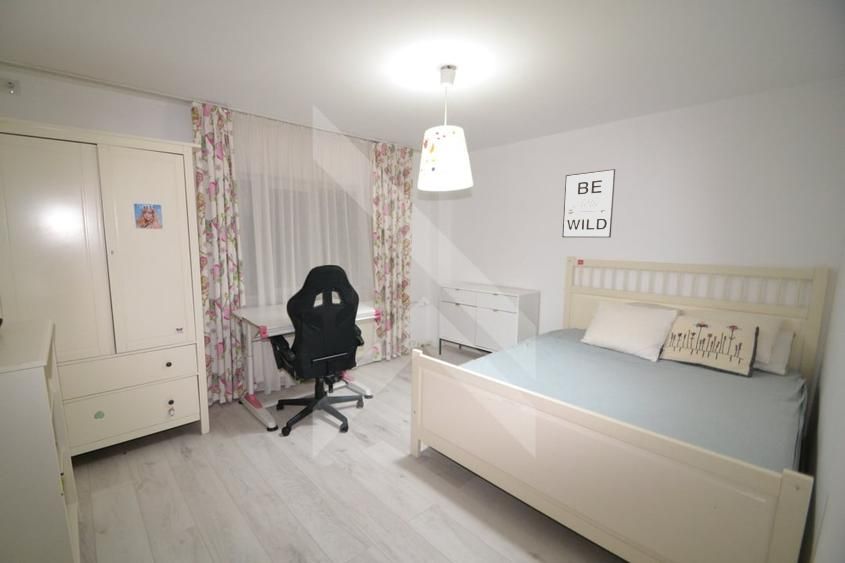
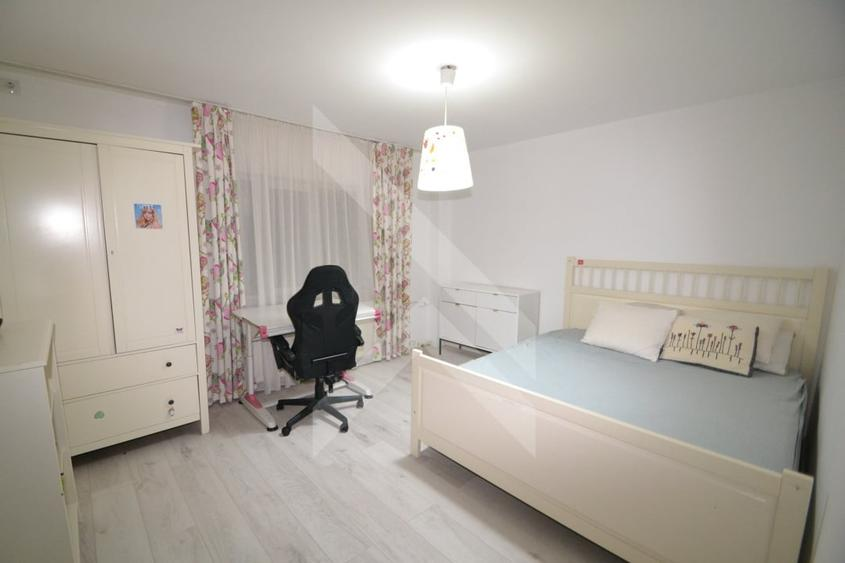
- wall art (587, 205)
